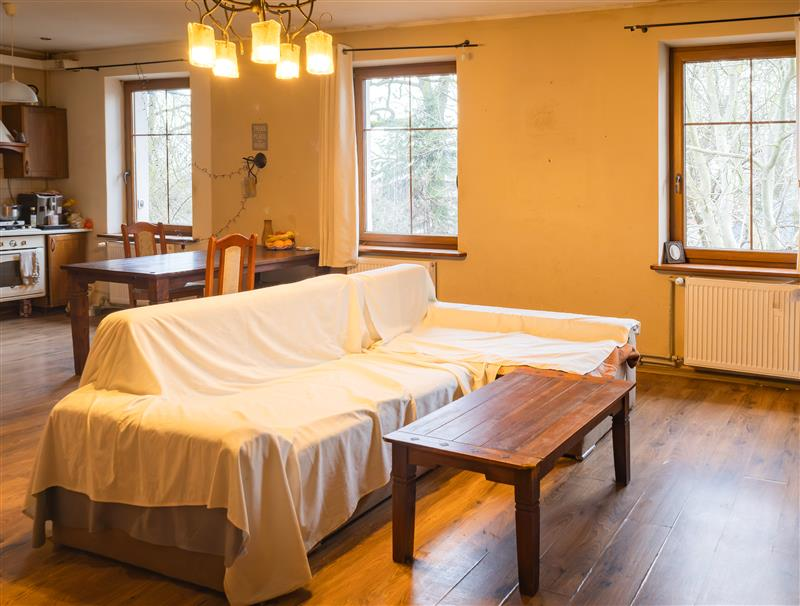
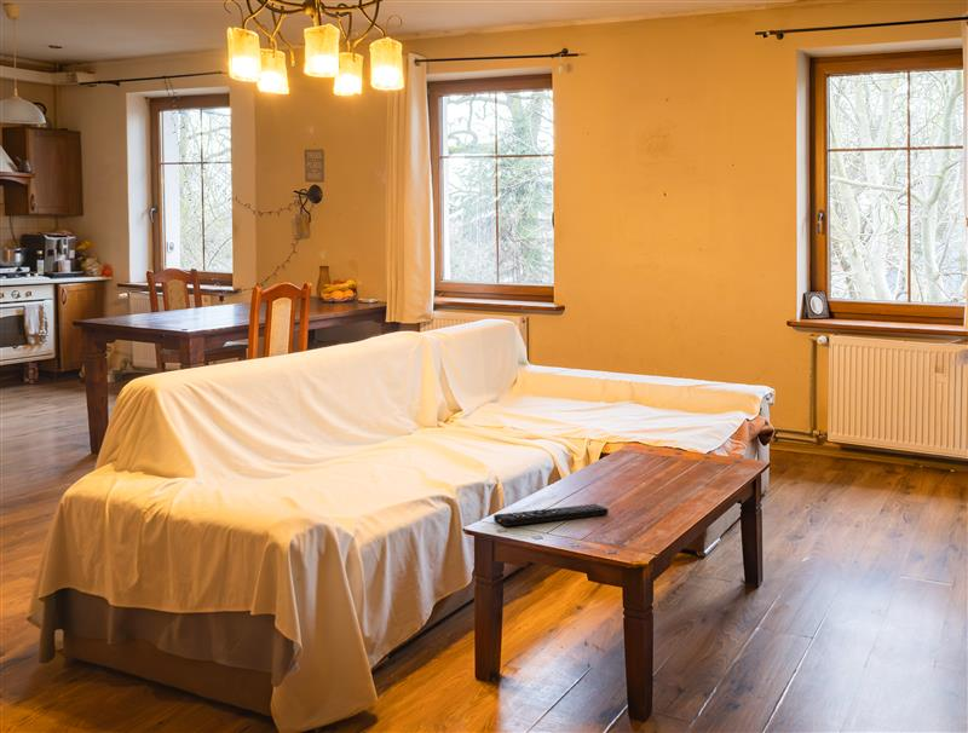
+ remote control (551, 513)
